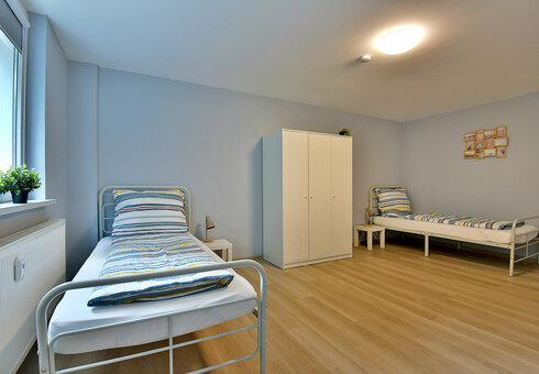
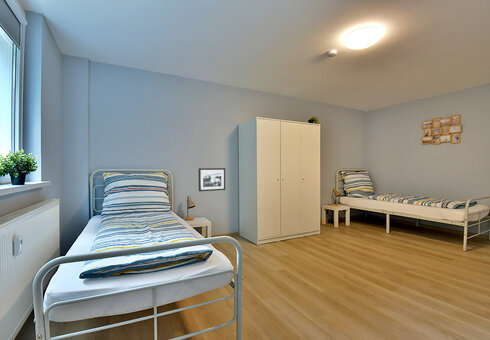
+ picture frame (212, 179)
